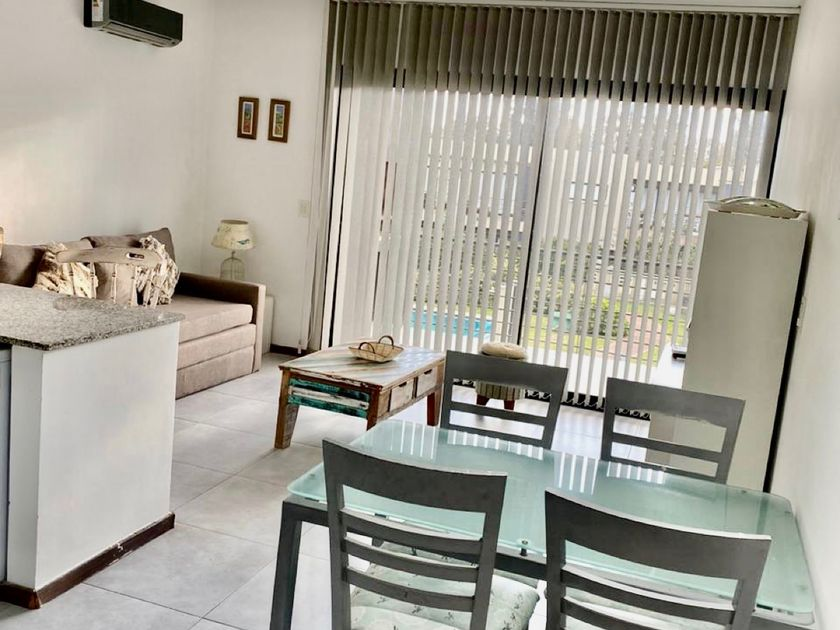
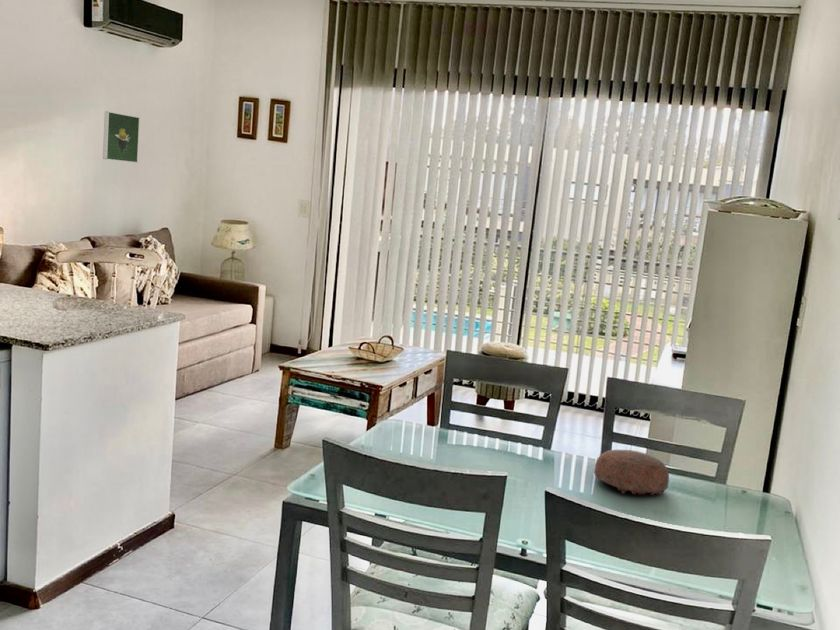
+ decorative bowl (631, 469)
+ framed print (121, 137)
